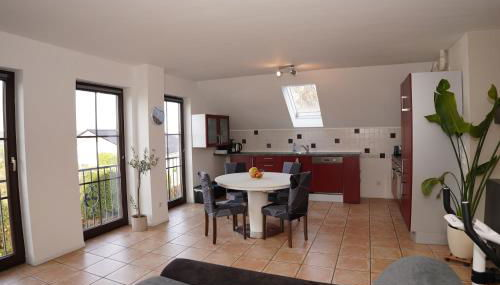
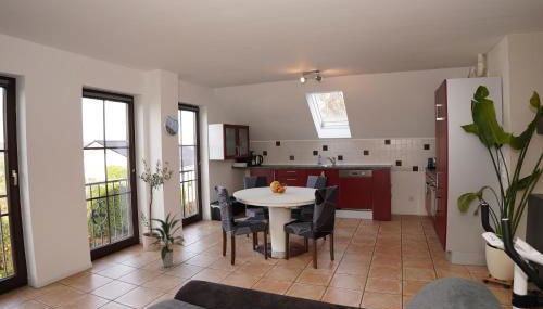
+ indoor plant (165, 239)
